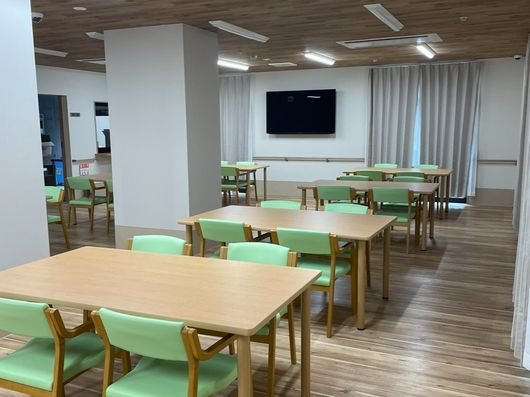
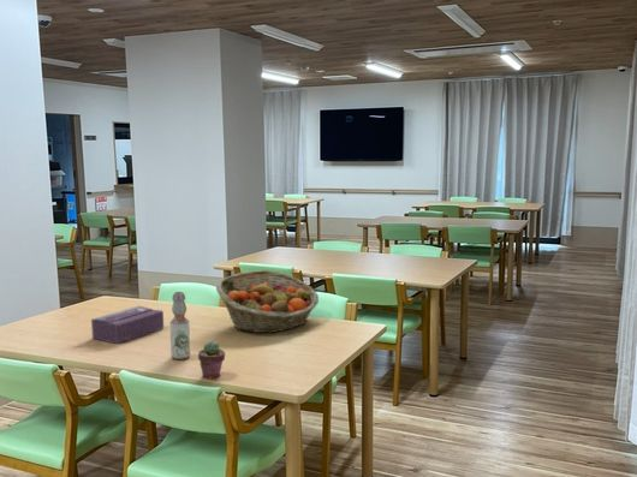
+ potted succulent (212, 358)
+ tissue box (129, 323)
+ fruit basket (268, 299)
+ bottle (179, 324)
